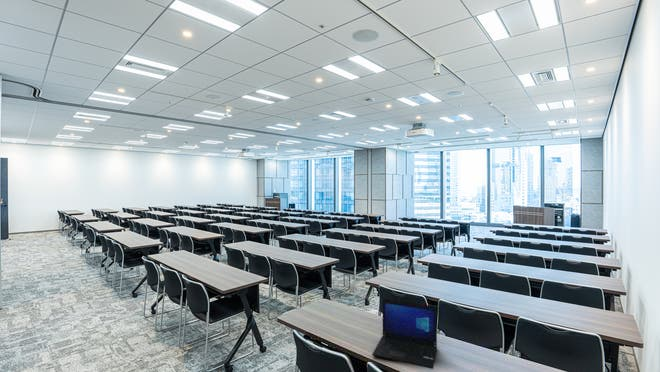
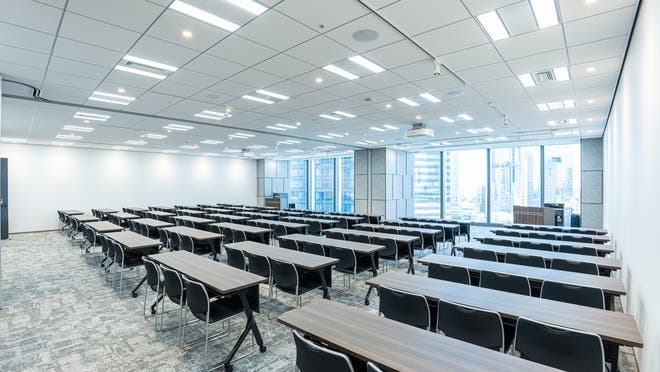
- laptop (405, 330)
